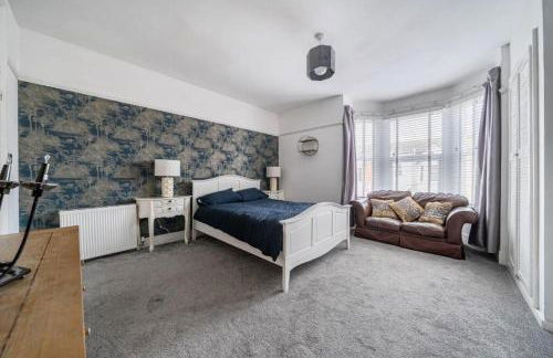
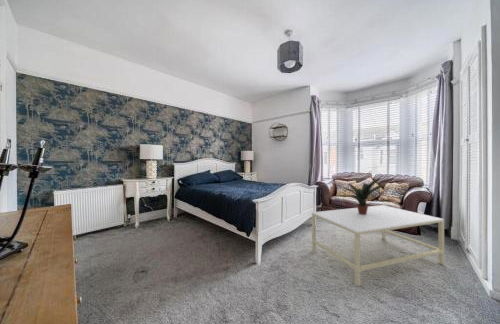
+ coffee table (373, 232)
+ potted plant (363, 195)
